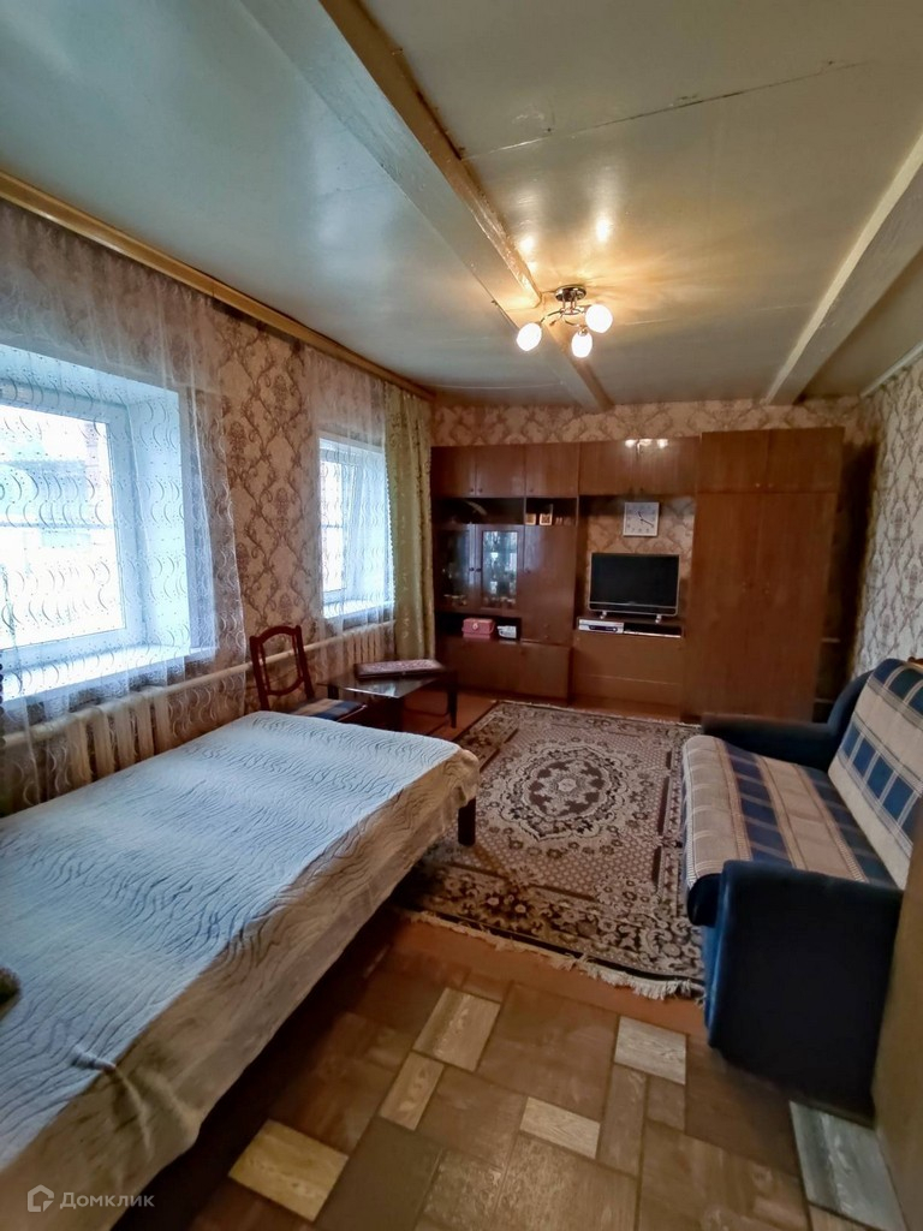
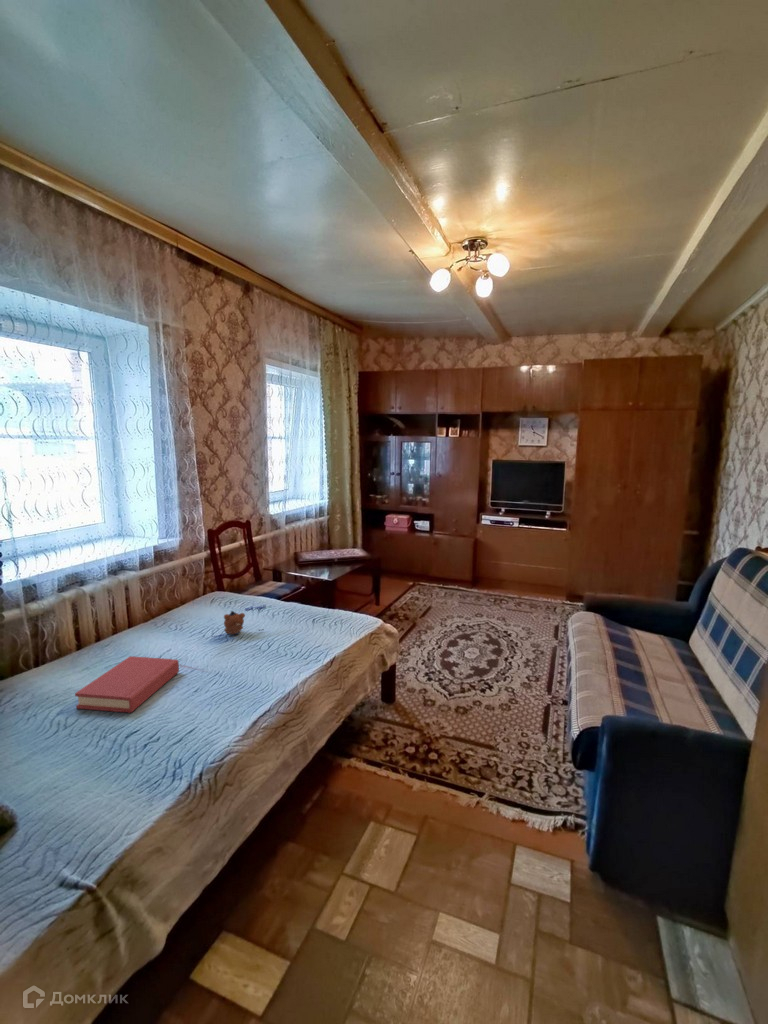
+ hardback book (131, 682)
+ teddy bear (239, 621)
